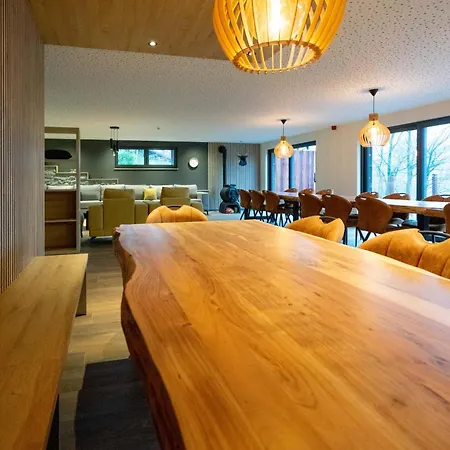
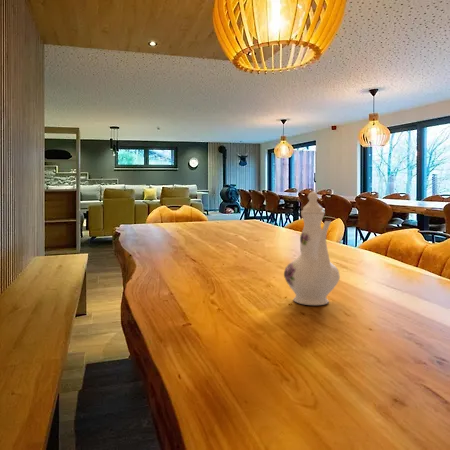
+ chinaware (314, 247)
